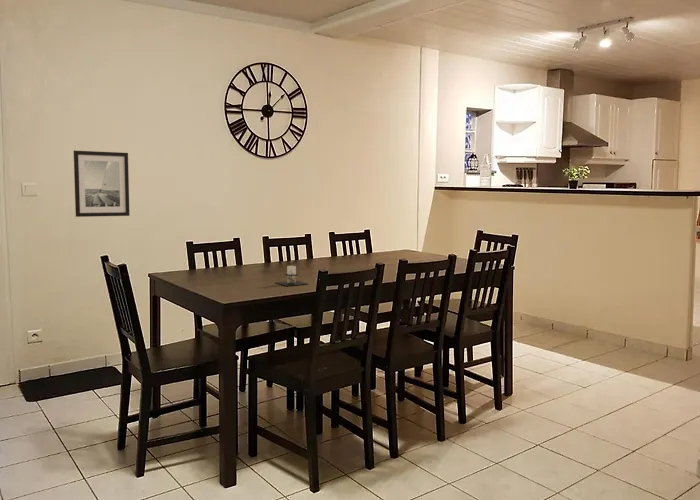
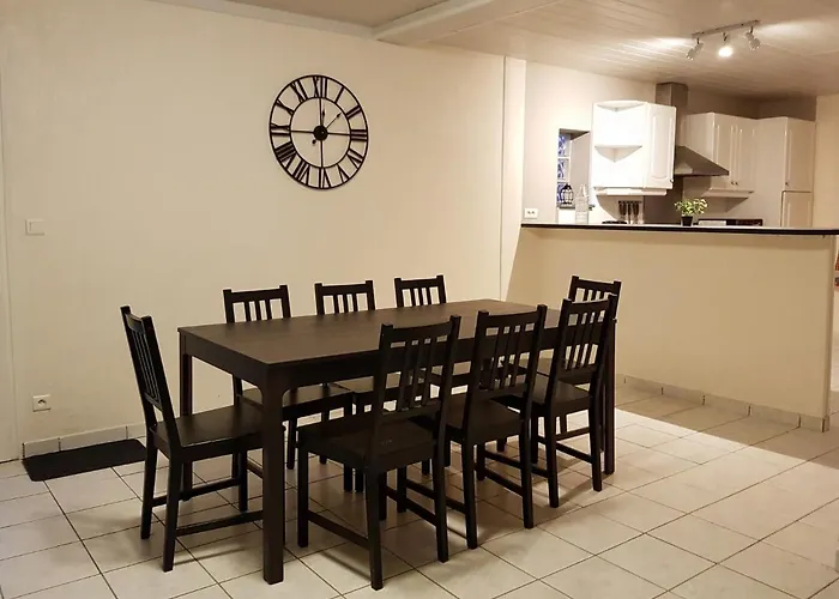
- wall art (102, 184)
- architectural model (291, 274)
